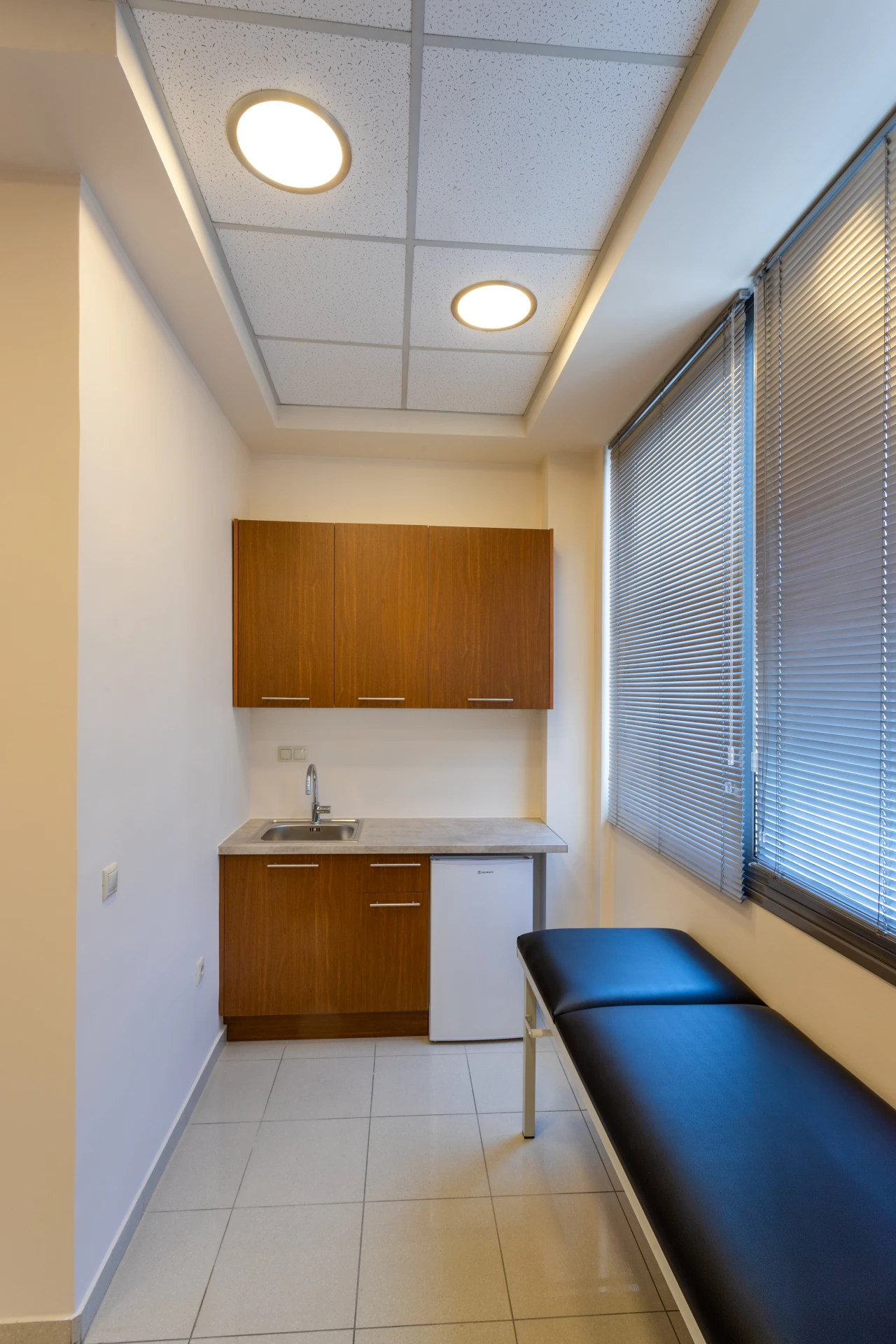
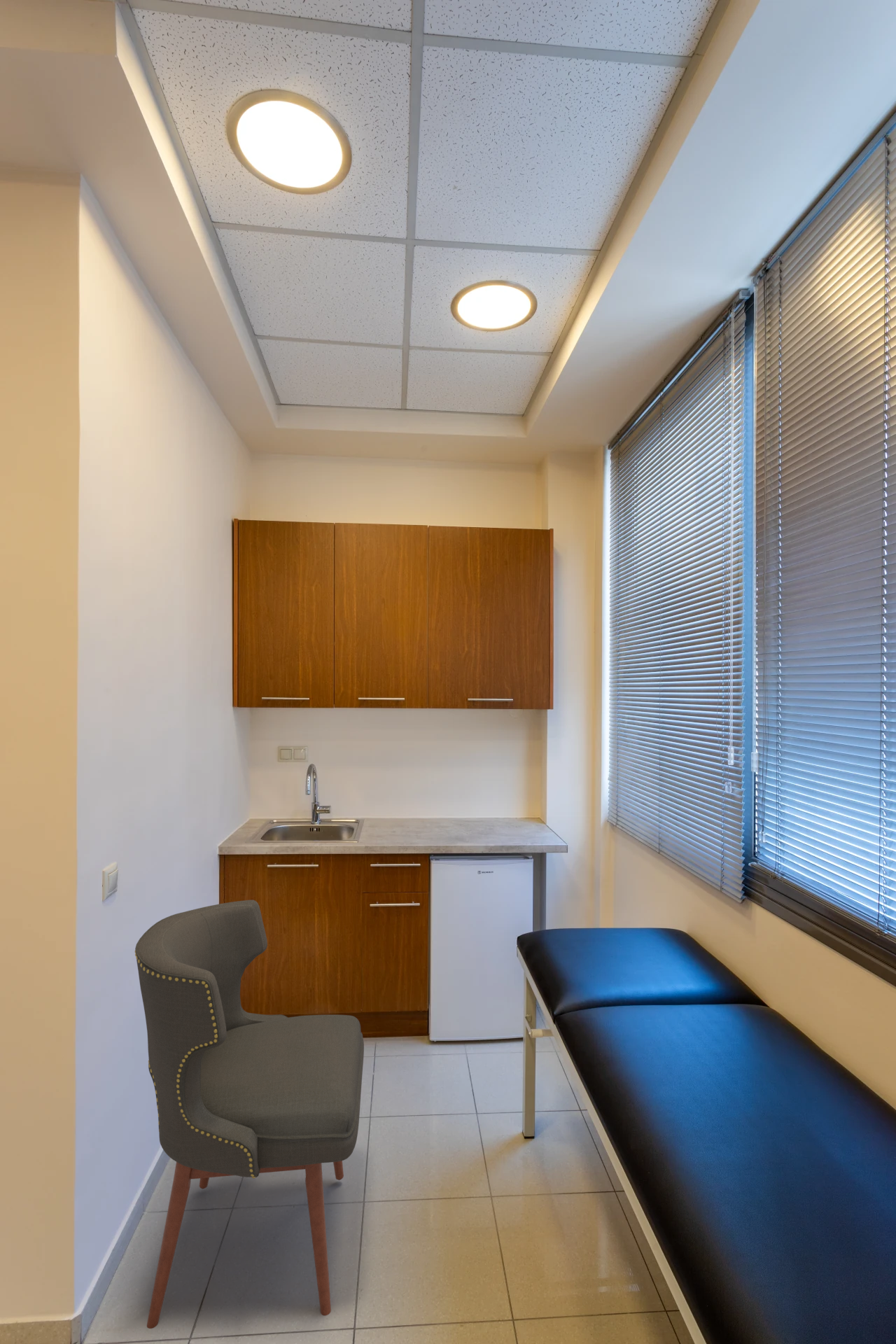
+ chair (254, 1085)
